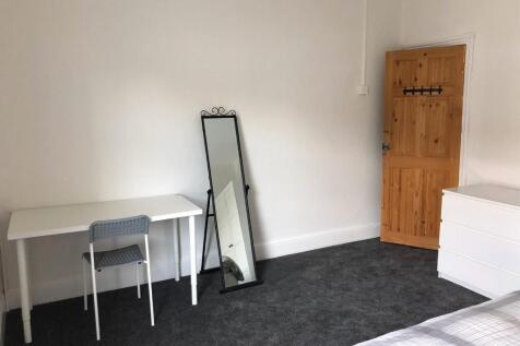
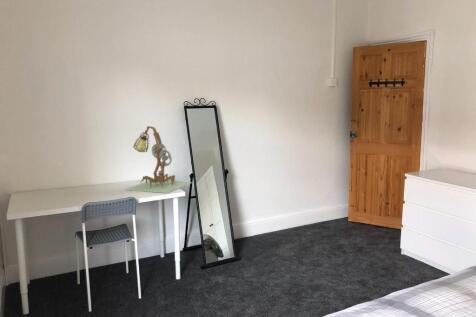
+ lamp (156, 156)
